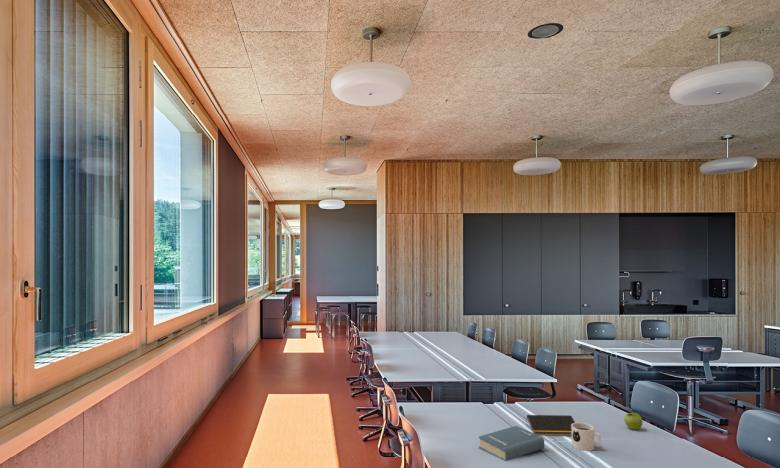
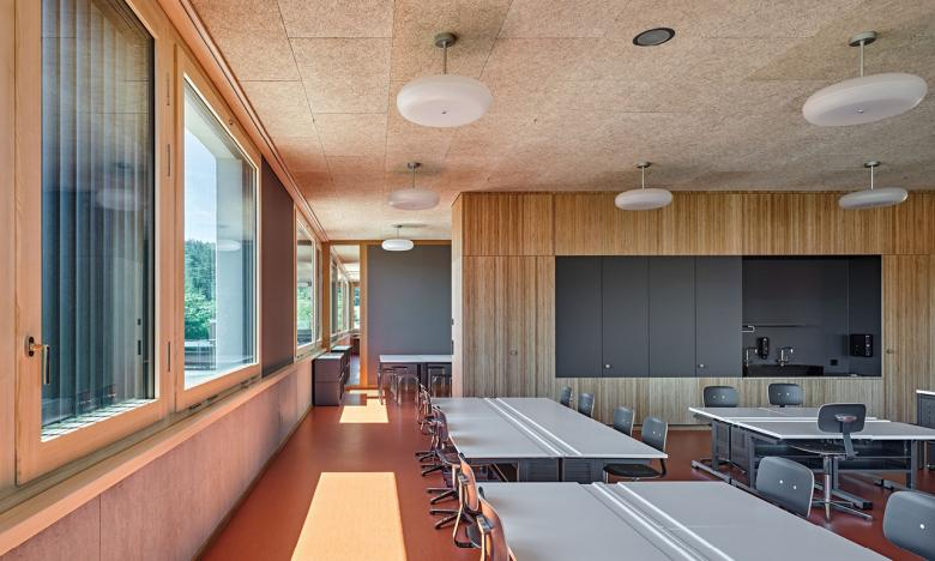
- notepad (553, 425)
- fruit (633, 420)
- hardback book (511, 443)
- mug (585, 436)
